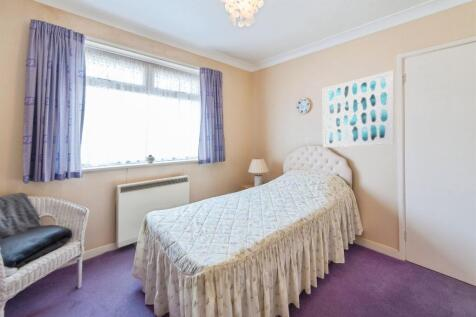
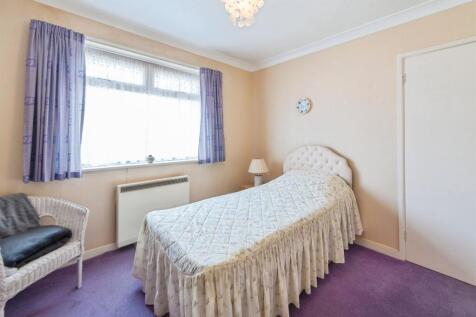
- wall art (354, 113)
